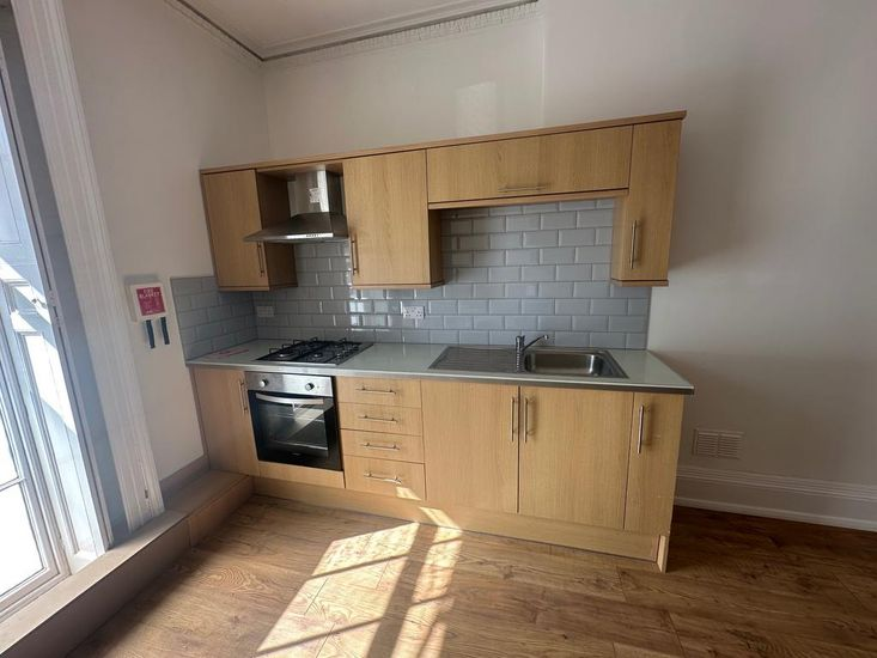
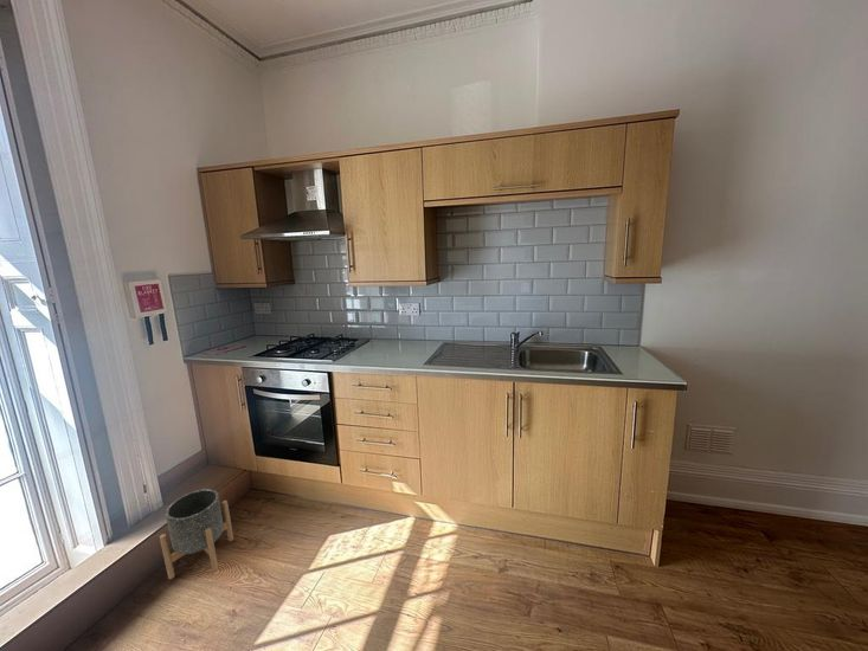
+ planter (198, 530)
